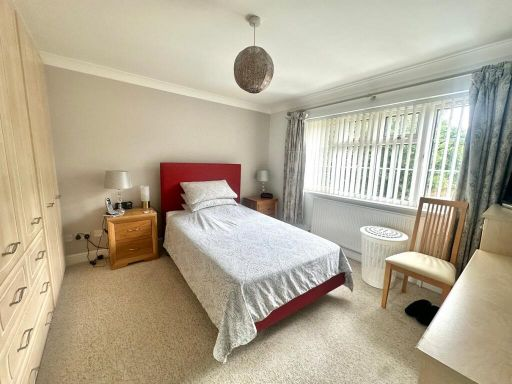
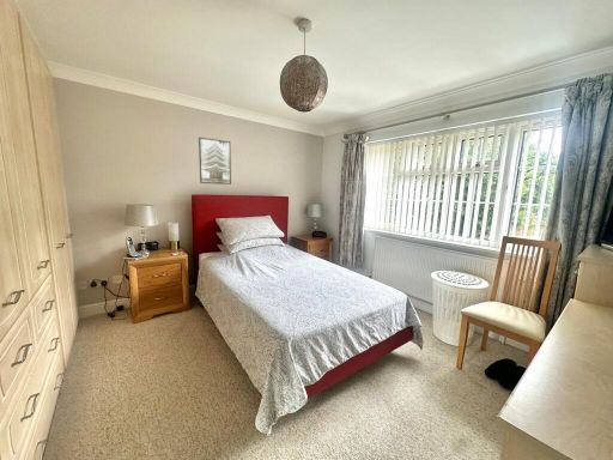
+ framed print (216, 162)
